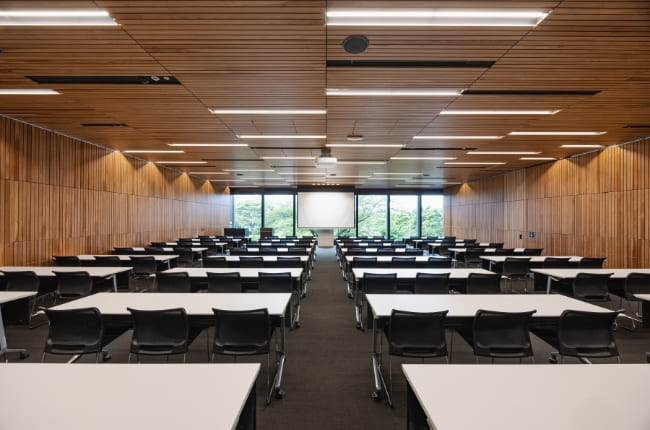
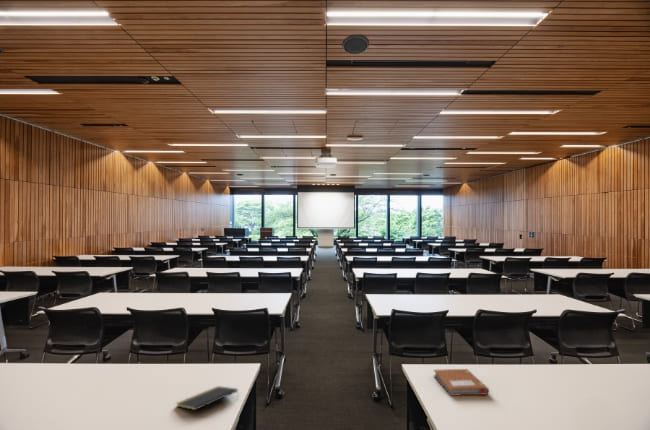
+ notepad (207, 397)
+ notebook (460, 381)
